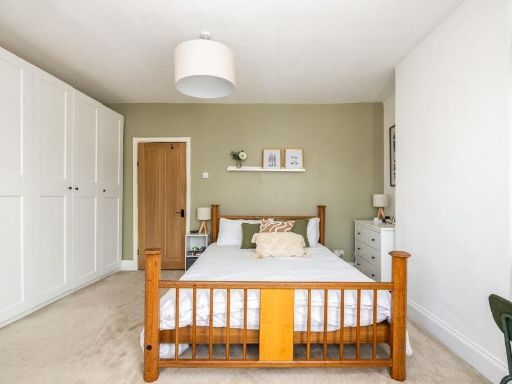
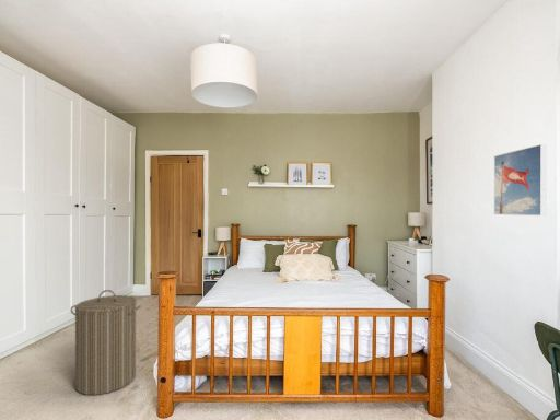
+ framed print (517, 183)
+ laundry hamper (106, 335)
